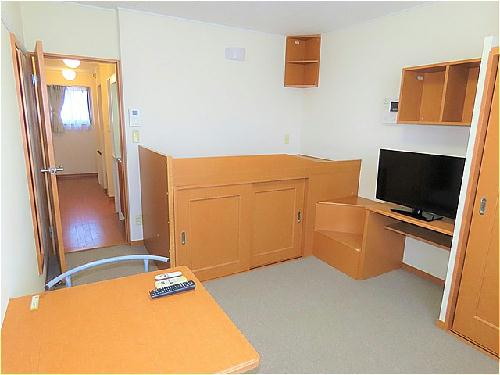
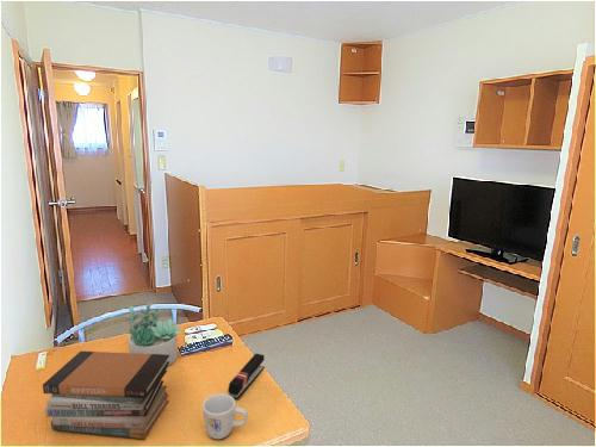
+ book stack (111, 391)
+ stapler (247, 374)
+ succulent plant (154, 331)
+ mug (225, 417)
